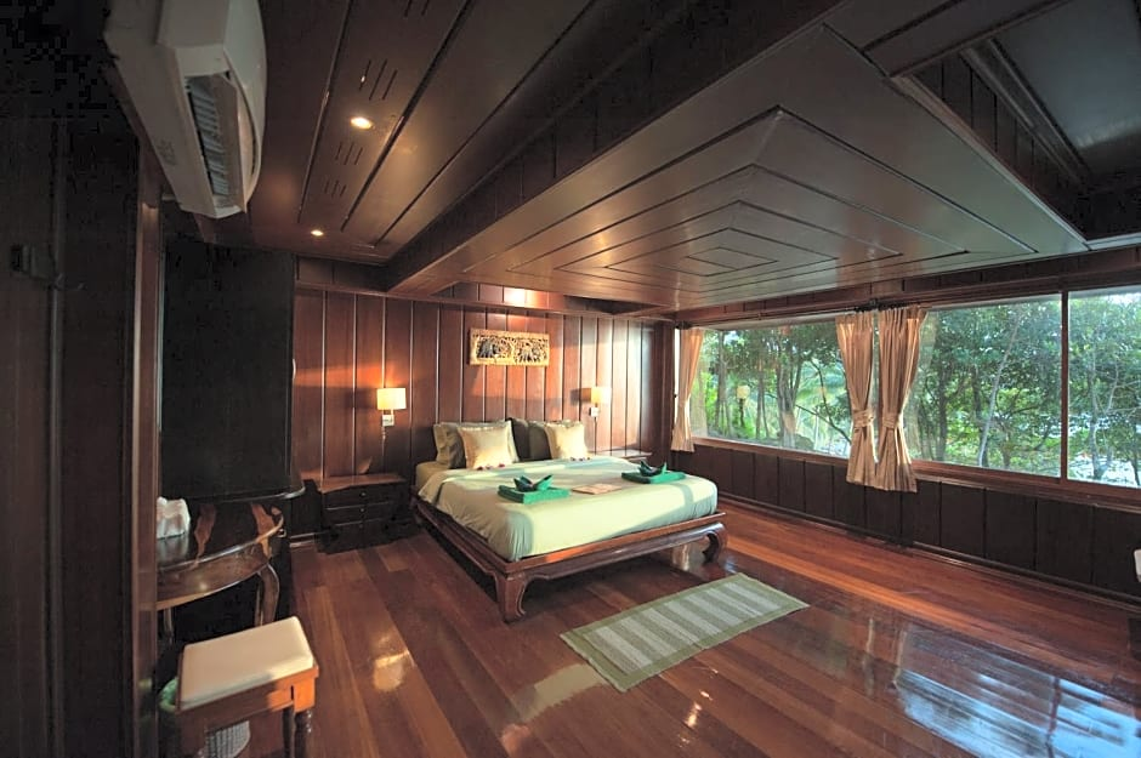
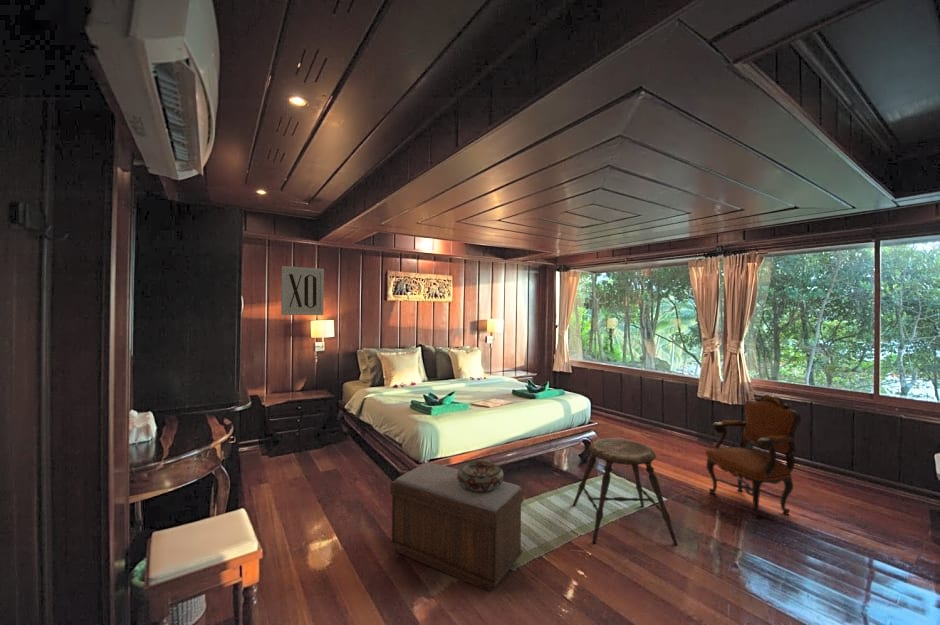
+ bench (455, 518)
+ decorative bowl (480, 475)
+ armchair (749, 449)
+ wall art (303, 291)
+ stool (609, 482)
